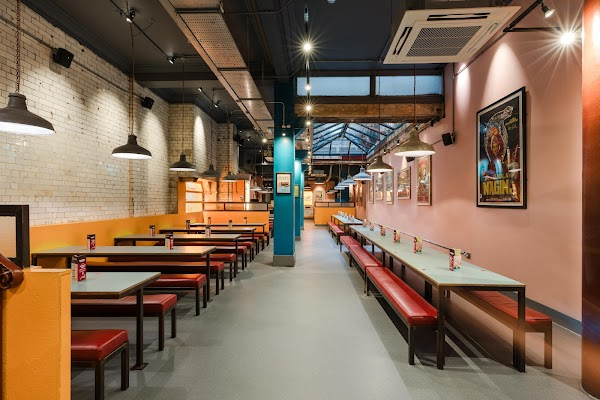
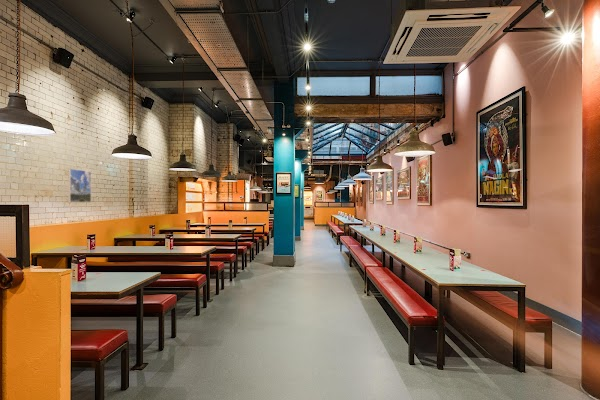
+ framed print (80, 186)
